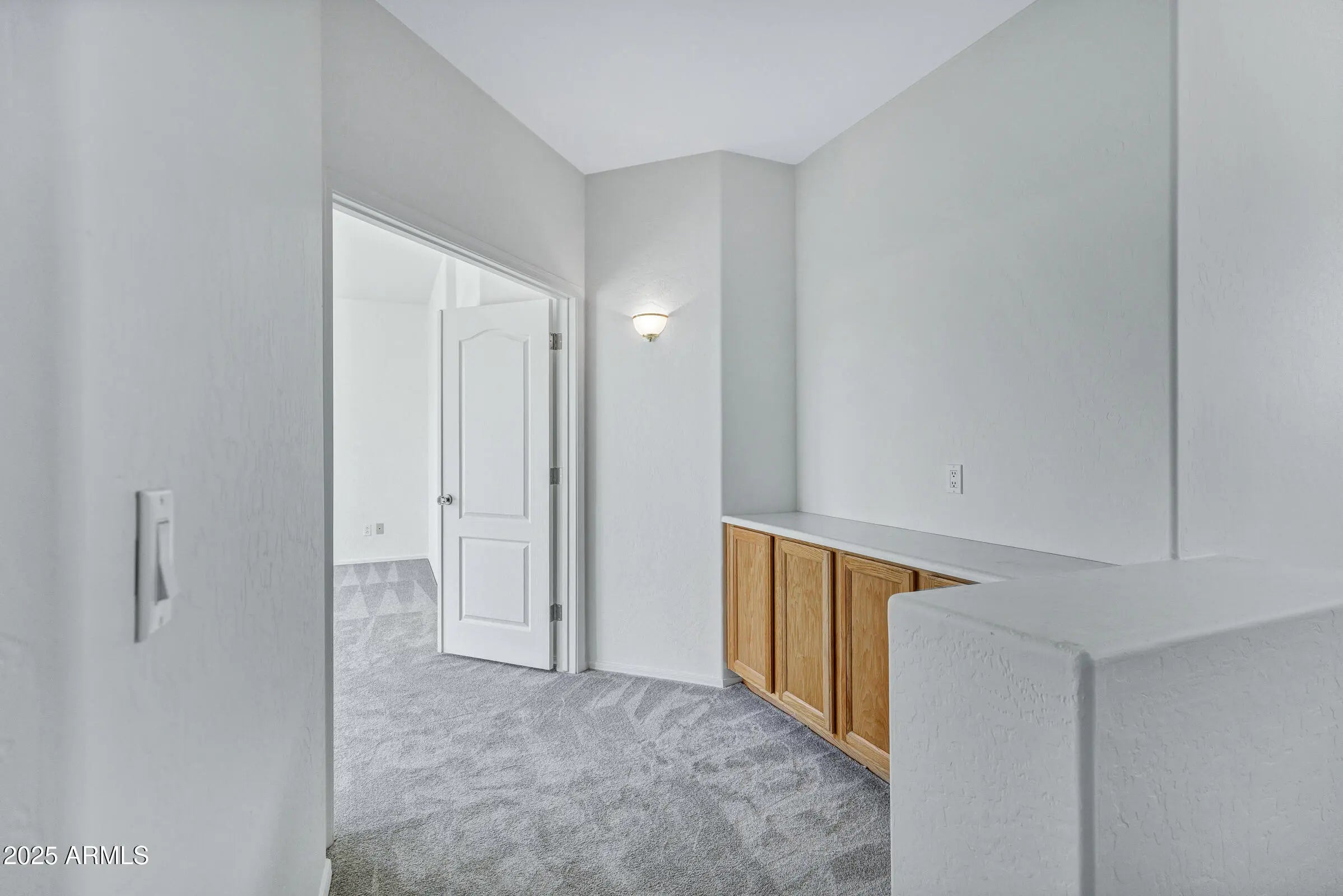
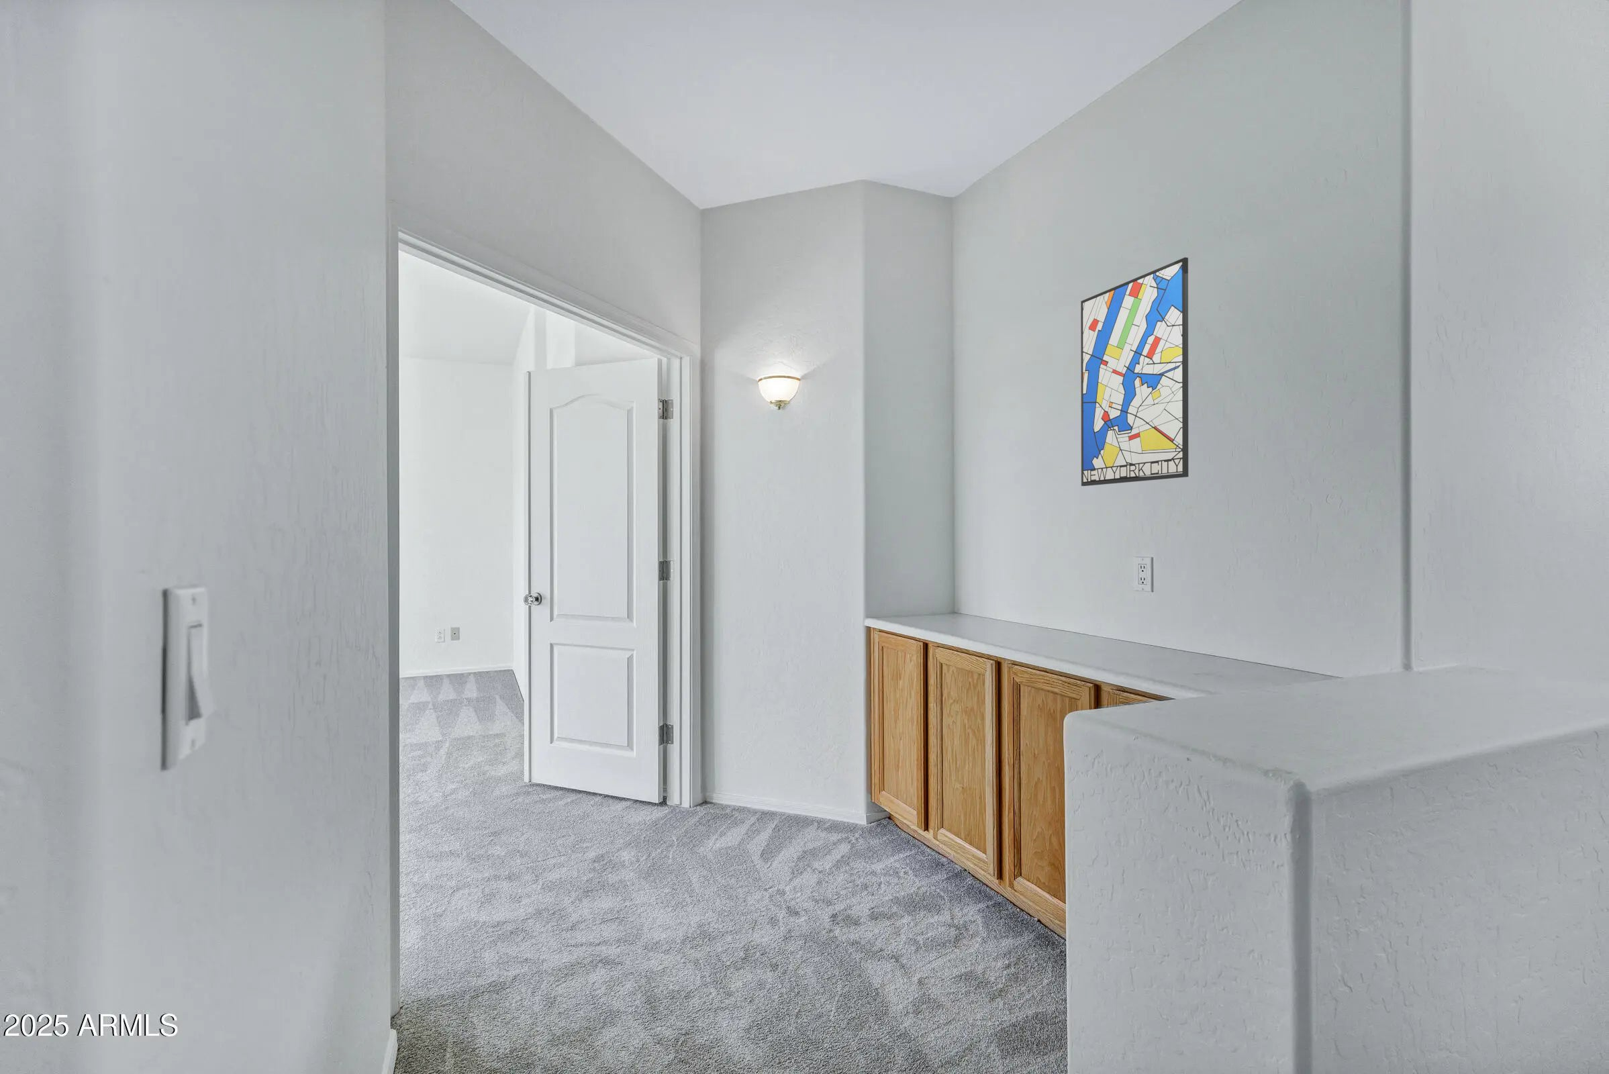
+ wall art (1130, 381)
